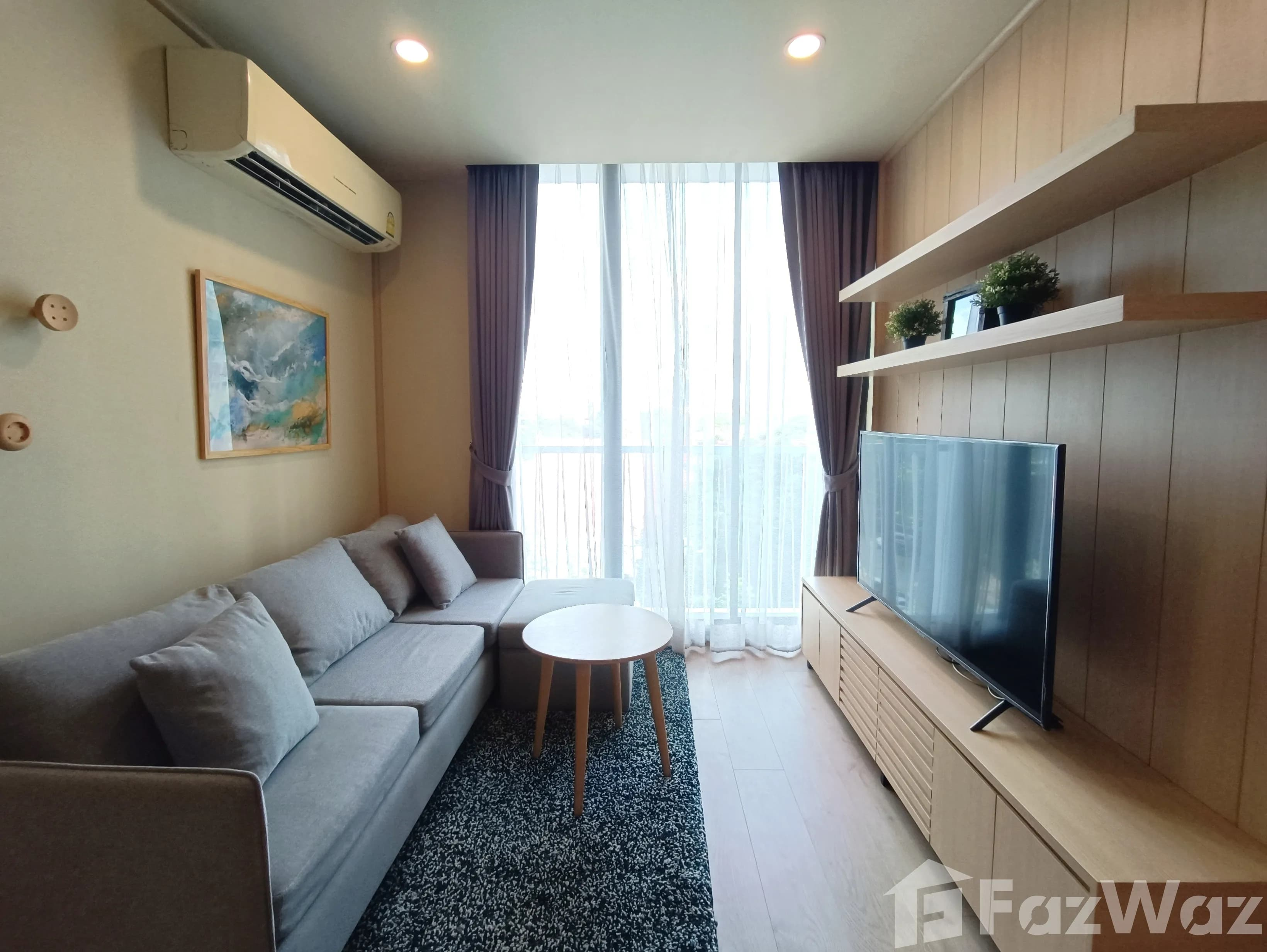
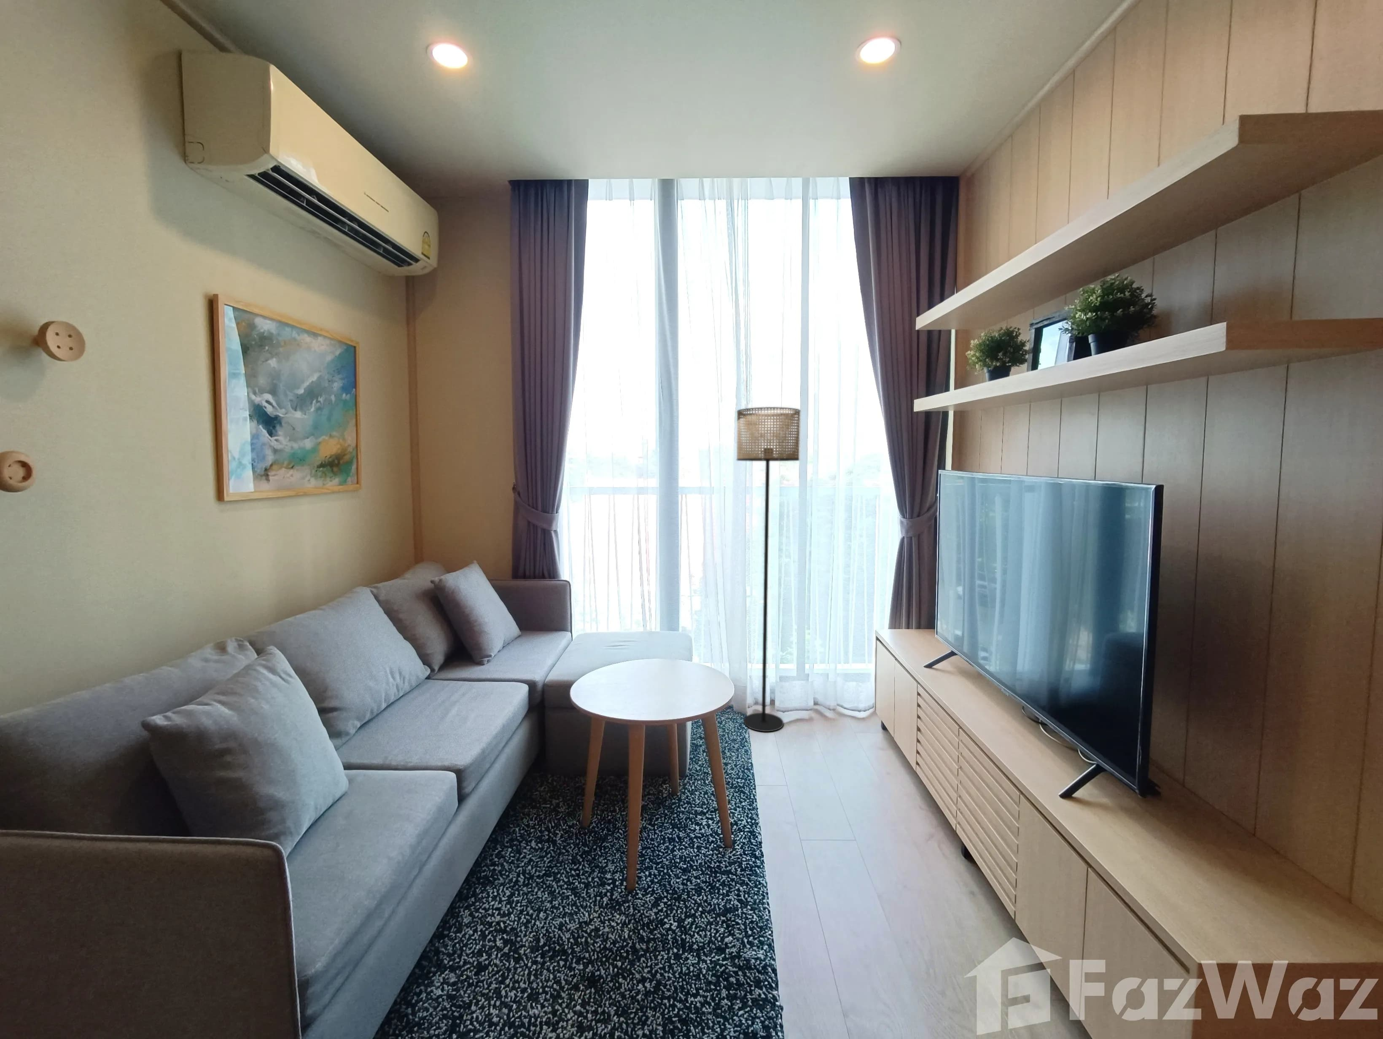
+ floor lamp (765, 570)
